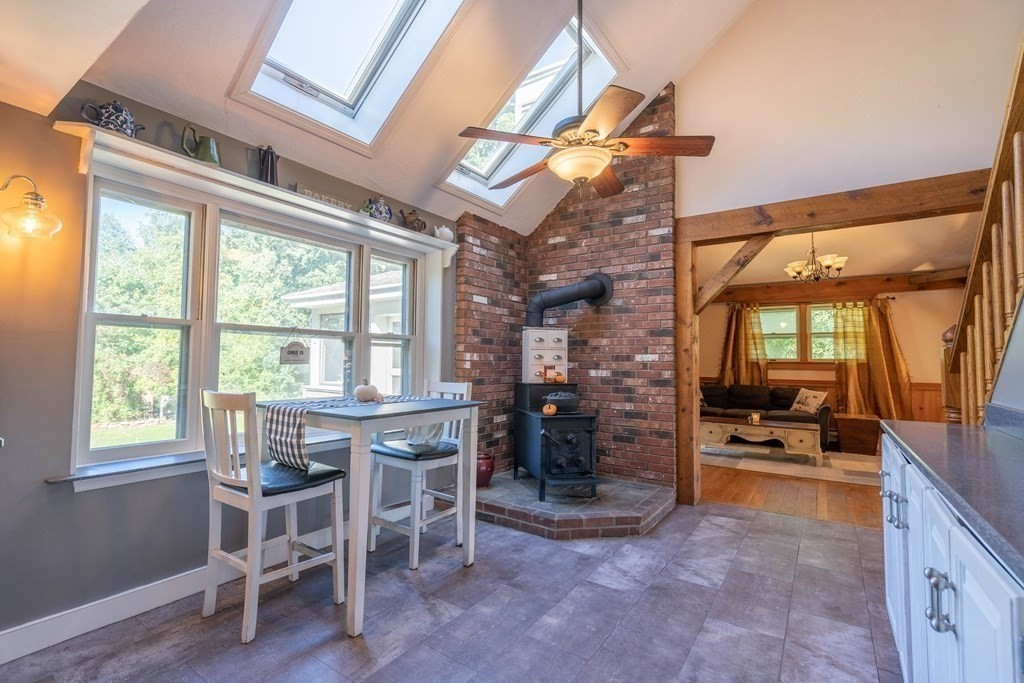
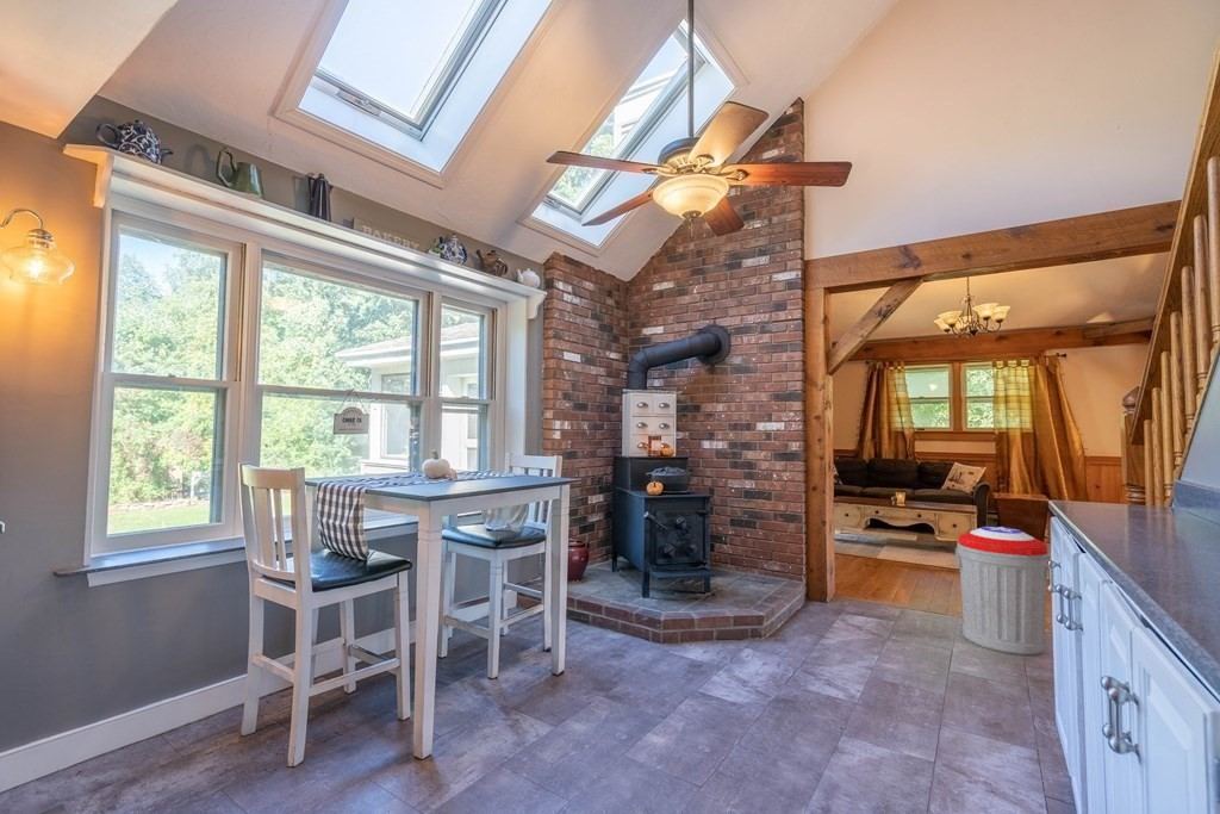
+ trash can (1001, 584)
